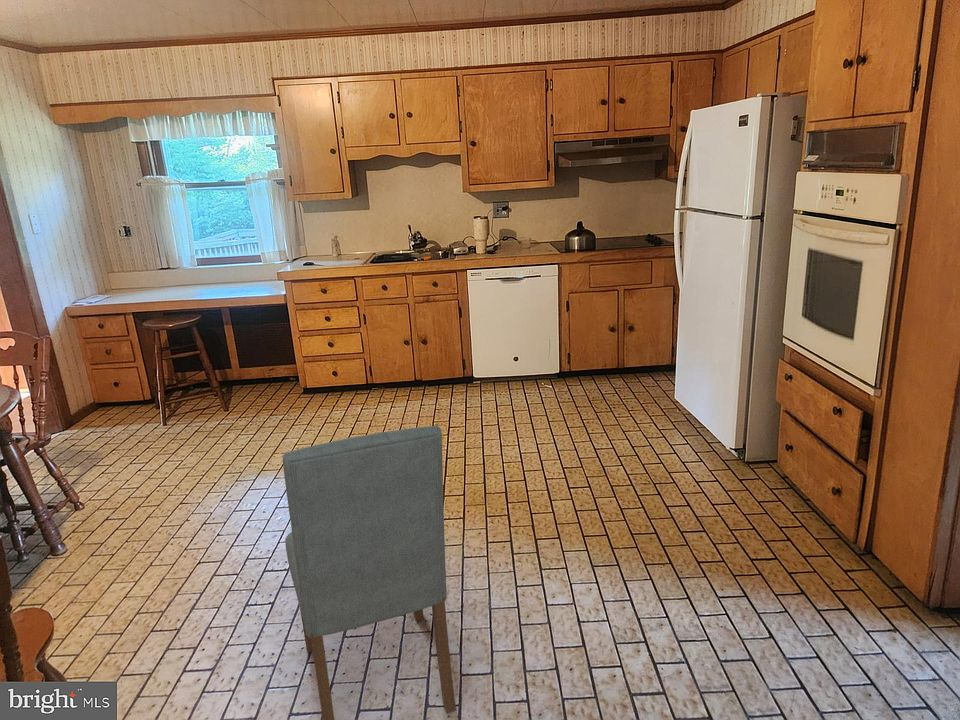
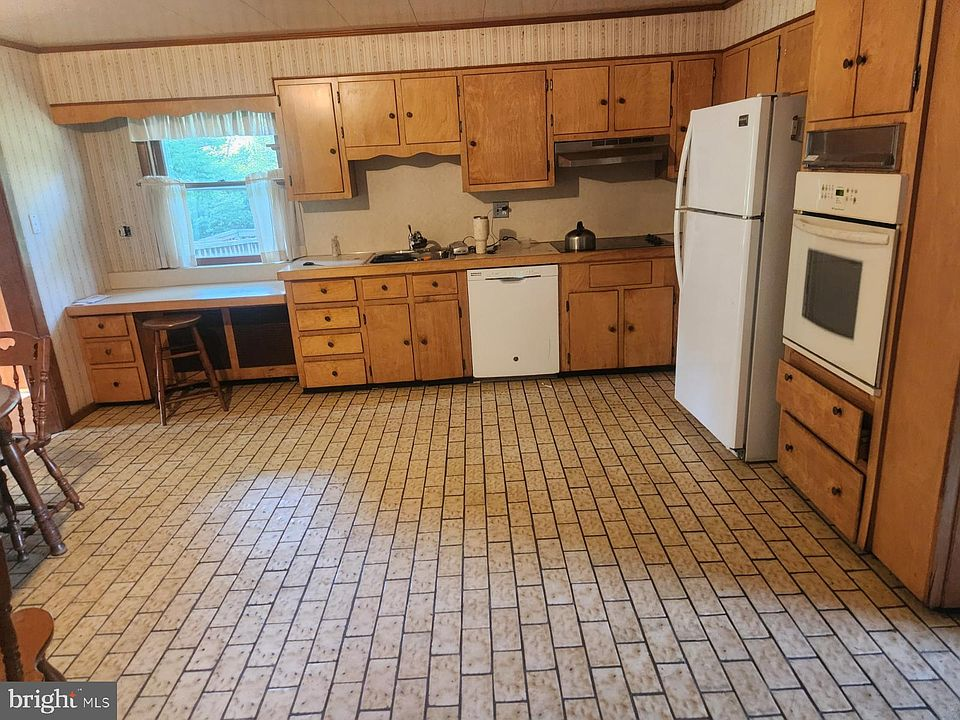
- dining chair (365, 551)
